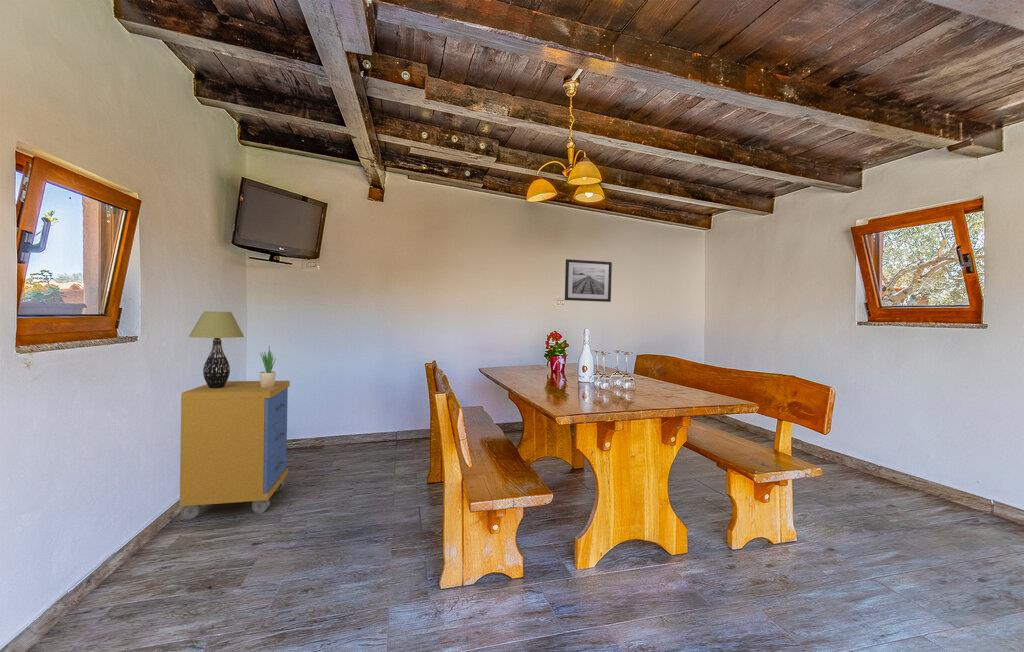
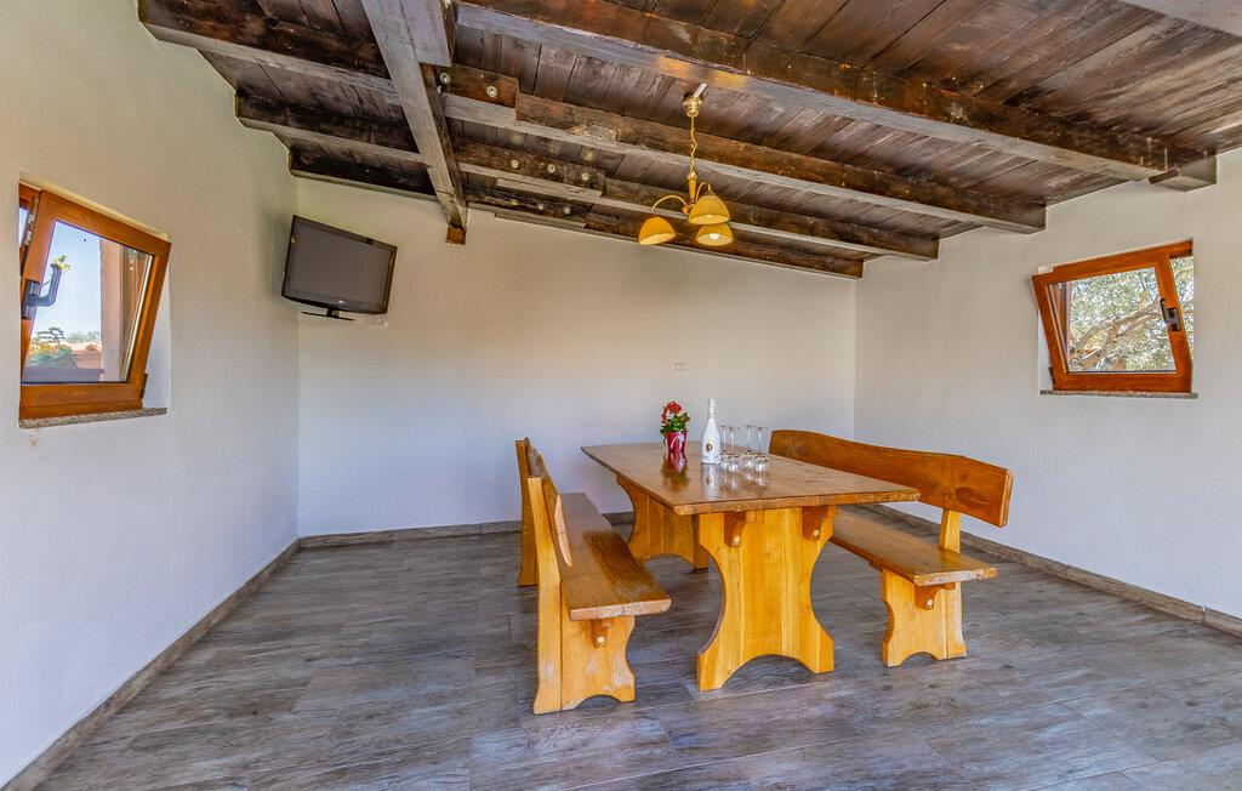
- wall art (588, 280)
- potted plant (267, 365)
- table lamp (217, 349)
- storage cabinet (240, 444)
